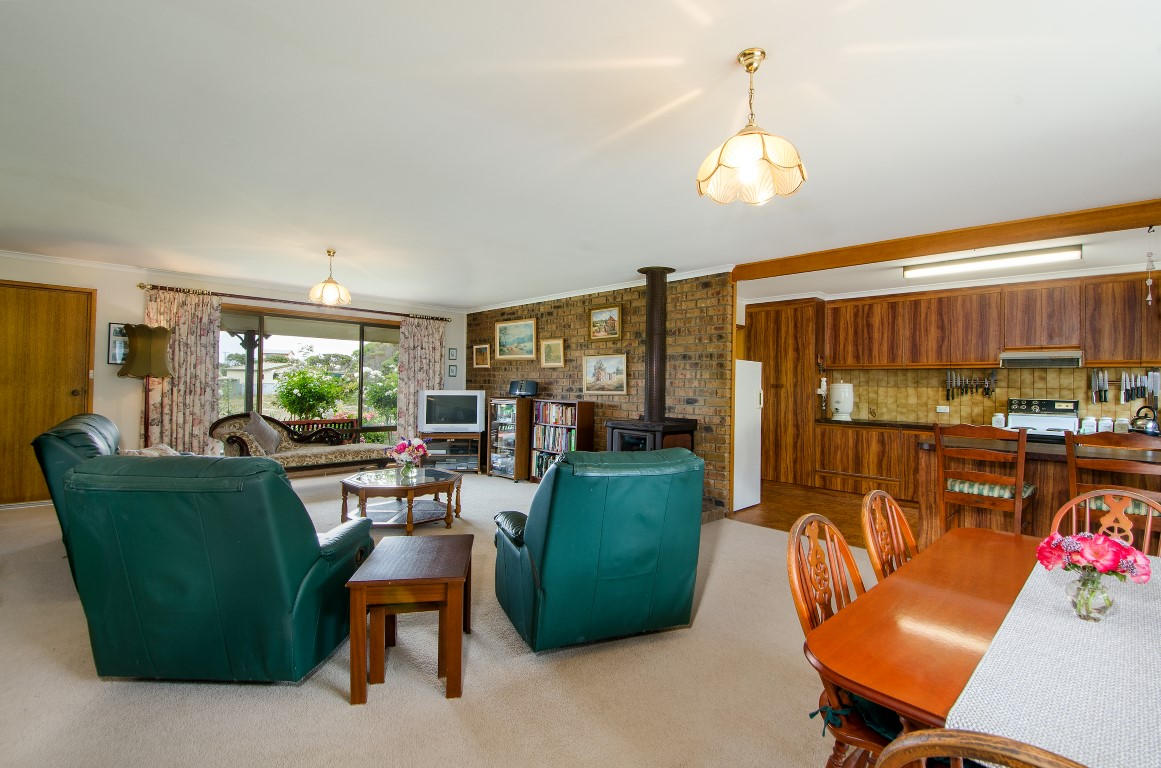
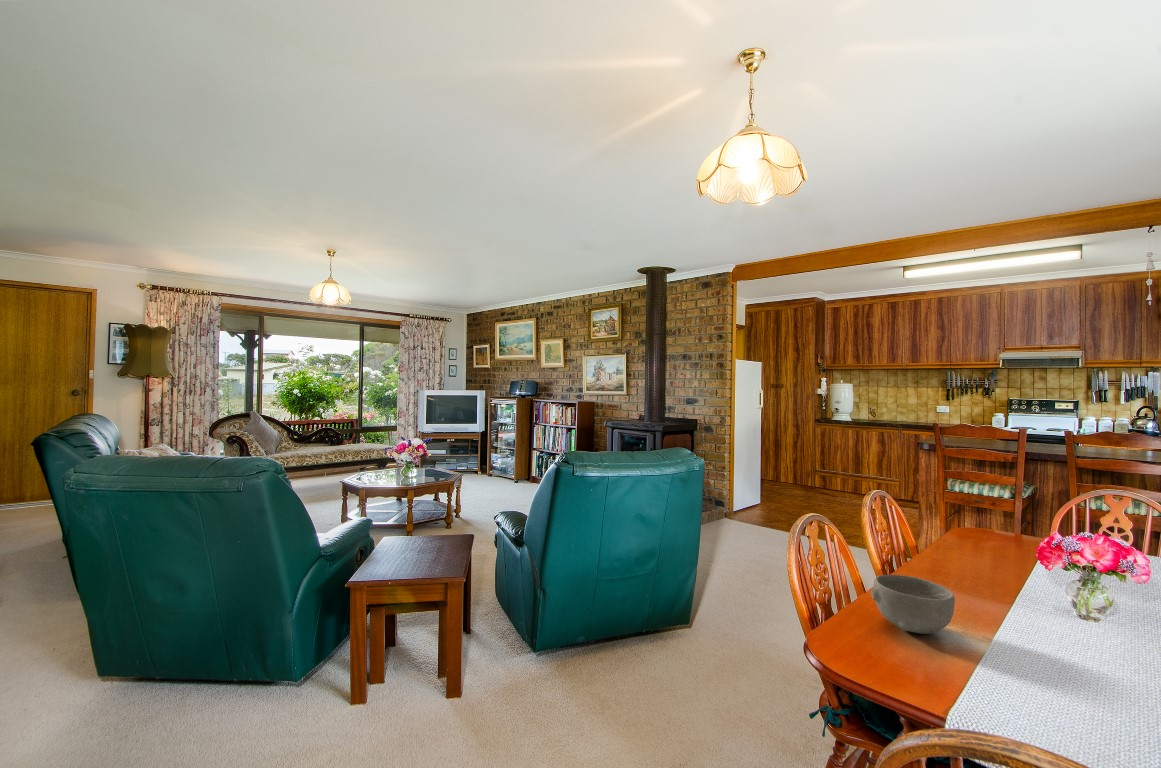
+ bowl (910, 606)
